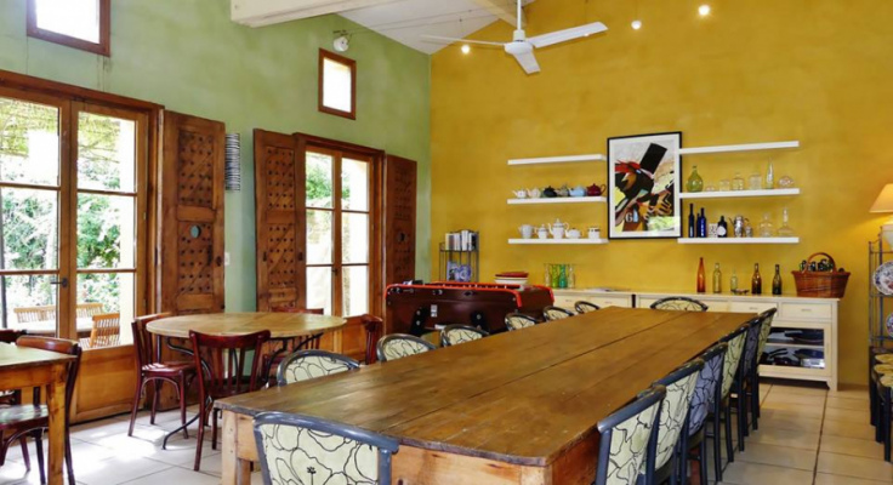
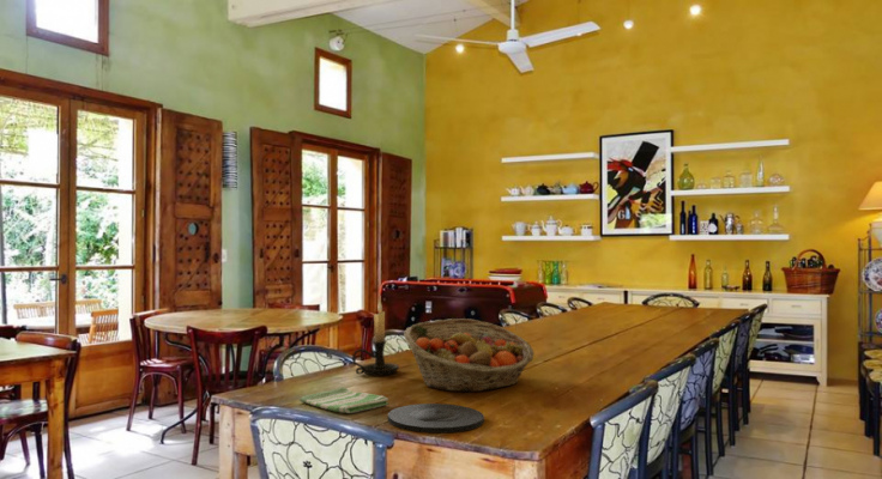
+ dish towel (344, 399)
+ plate (435, 413)
+ candle holder (374, 335)
+ fruit basket (469, 352)
